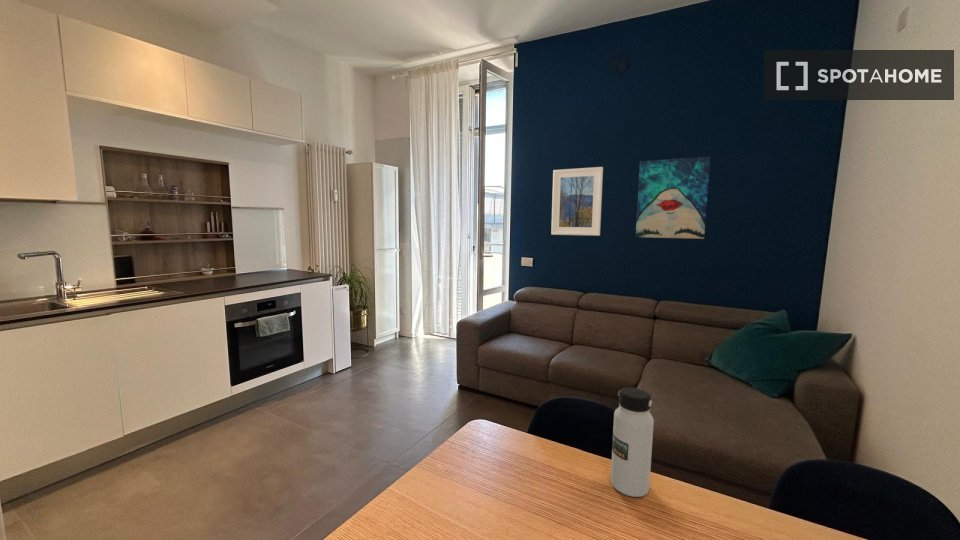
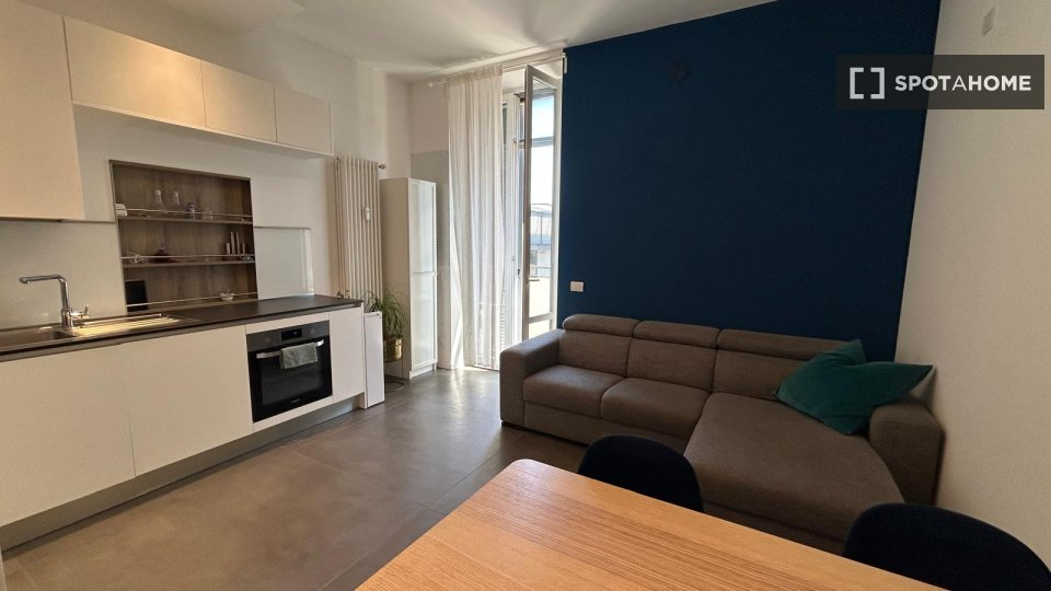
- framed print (576, 202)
- wall art (671, 199)
- water bottle (632, 439)
